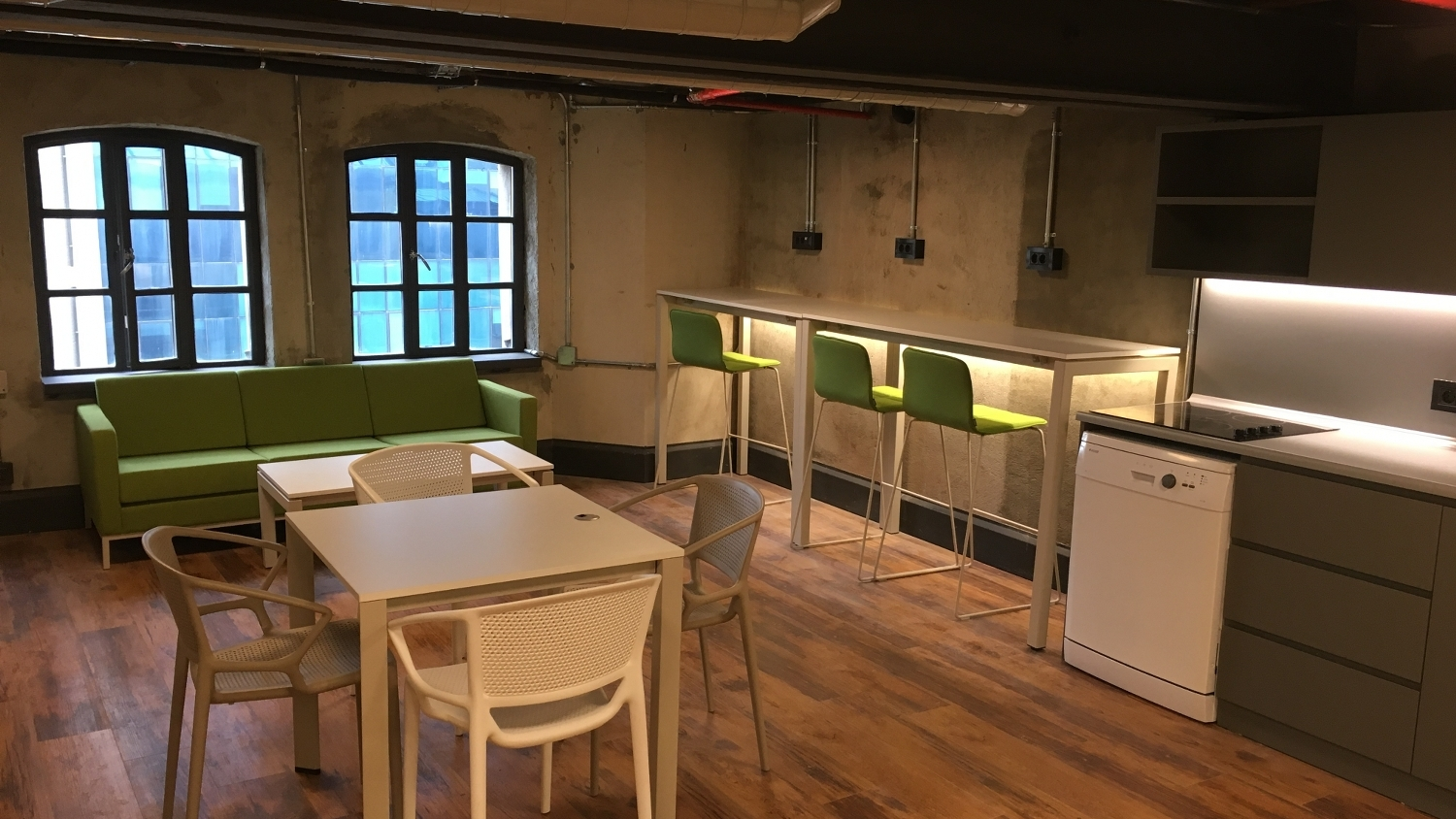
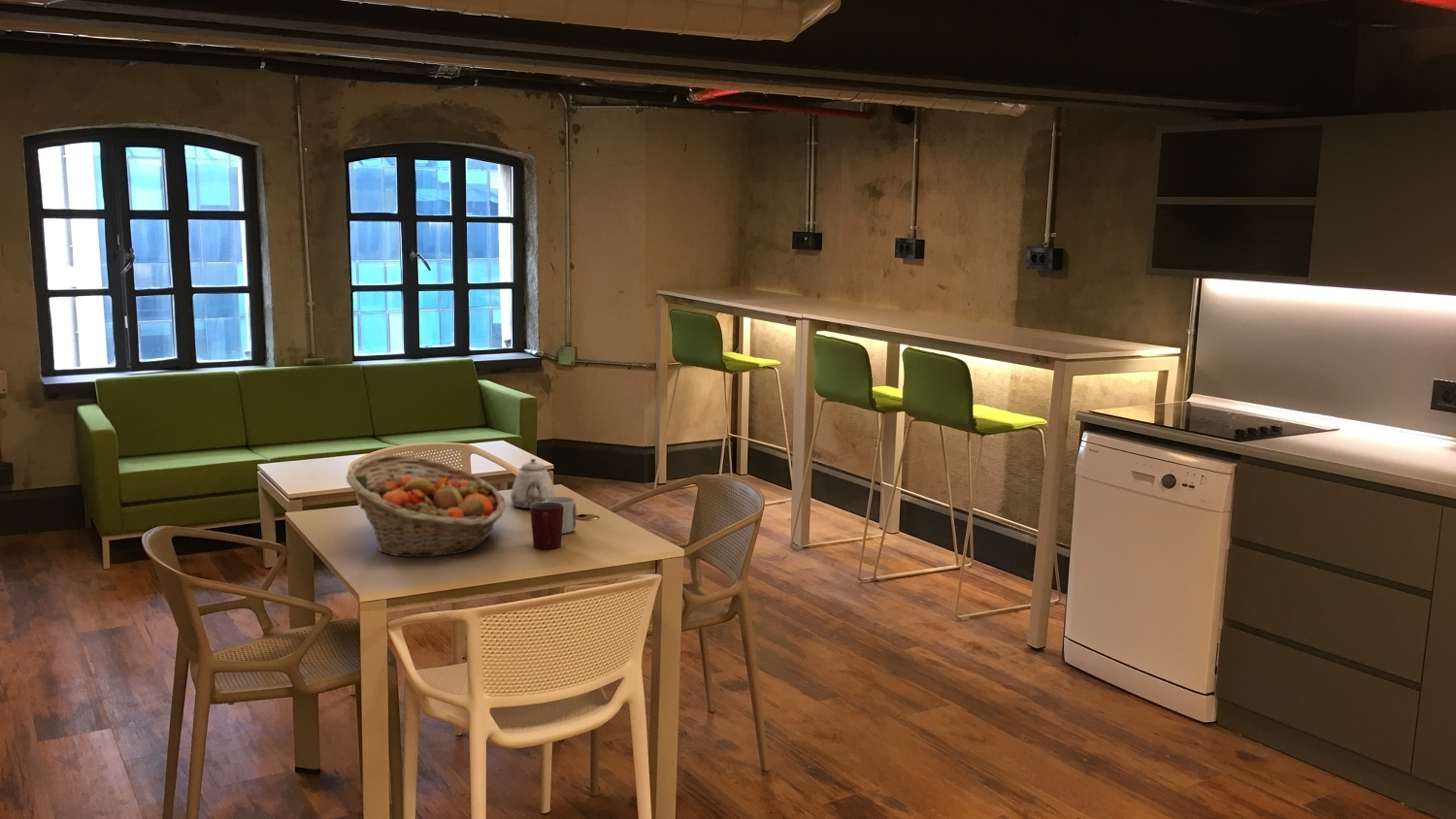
+ fruit basket (427, 503)
+ teapot (533, 482)
+ mug (563, 515)
+ mug (546, 527)
